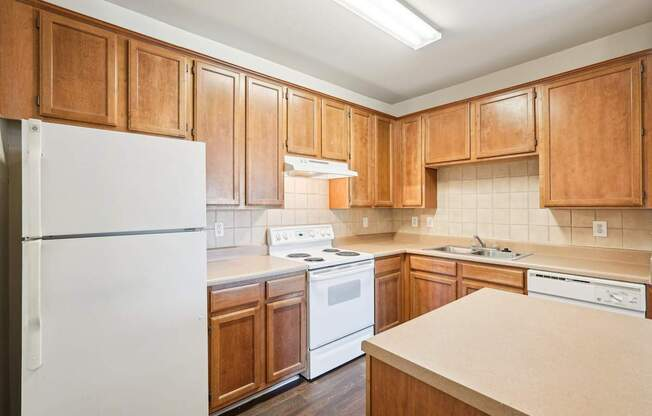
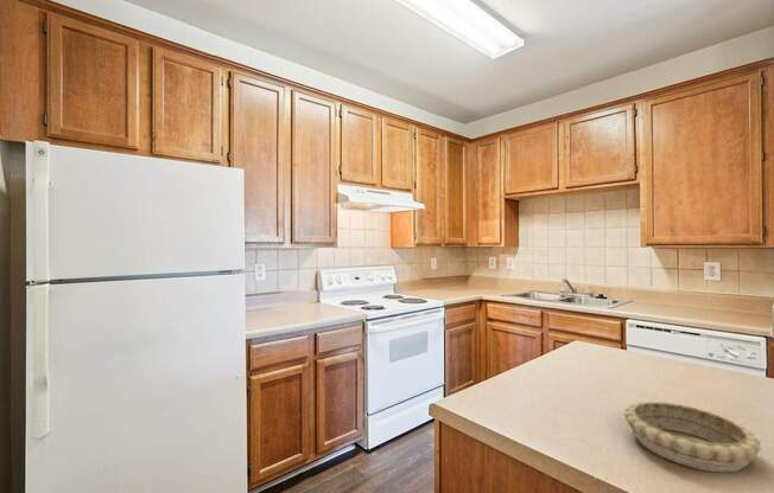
+ decorative bowl (687, 433)
